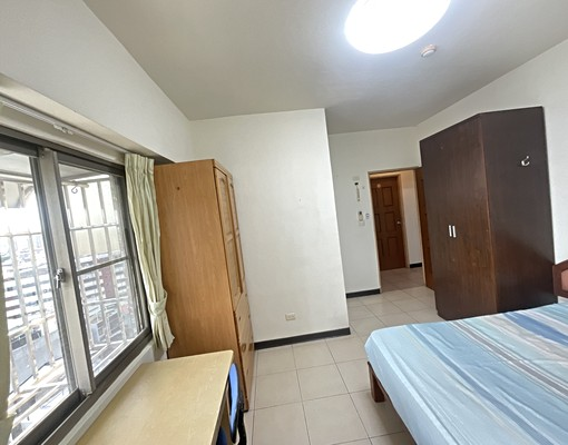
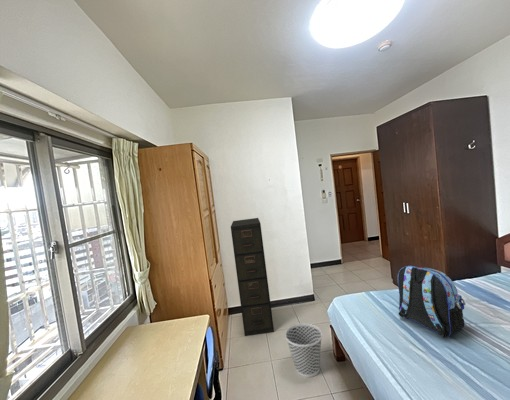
+ backpack (428, 294)
+ wastebasket (305, 350)
+ filing cabinet (252, 272)
